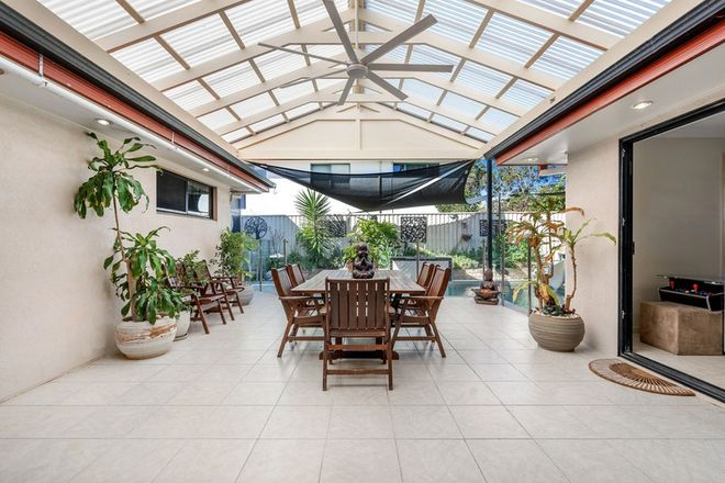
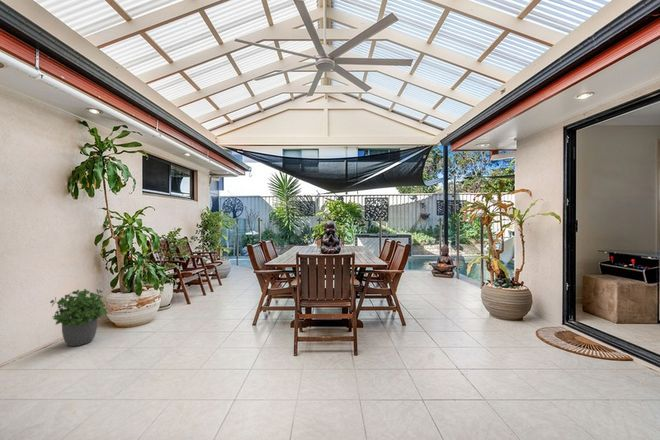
+ potted plant (81, 315)
